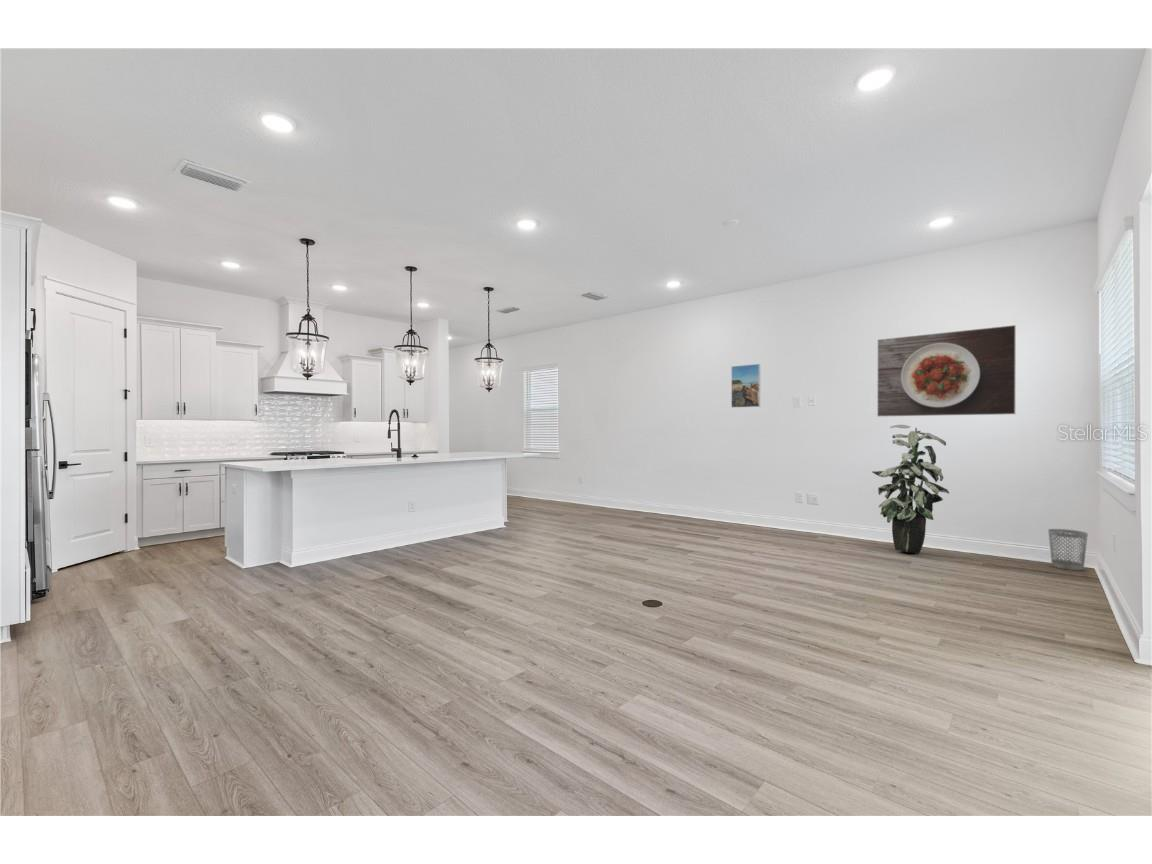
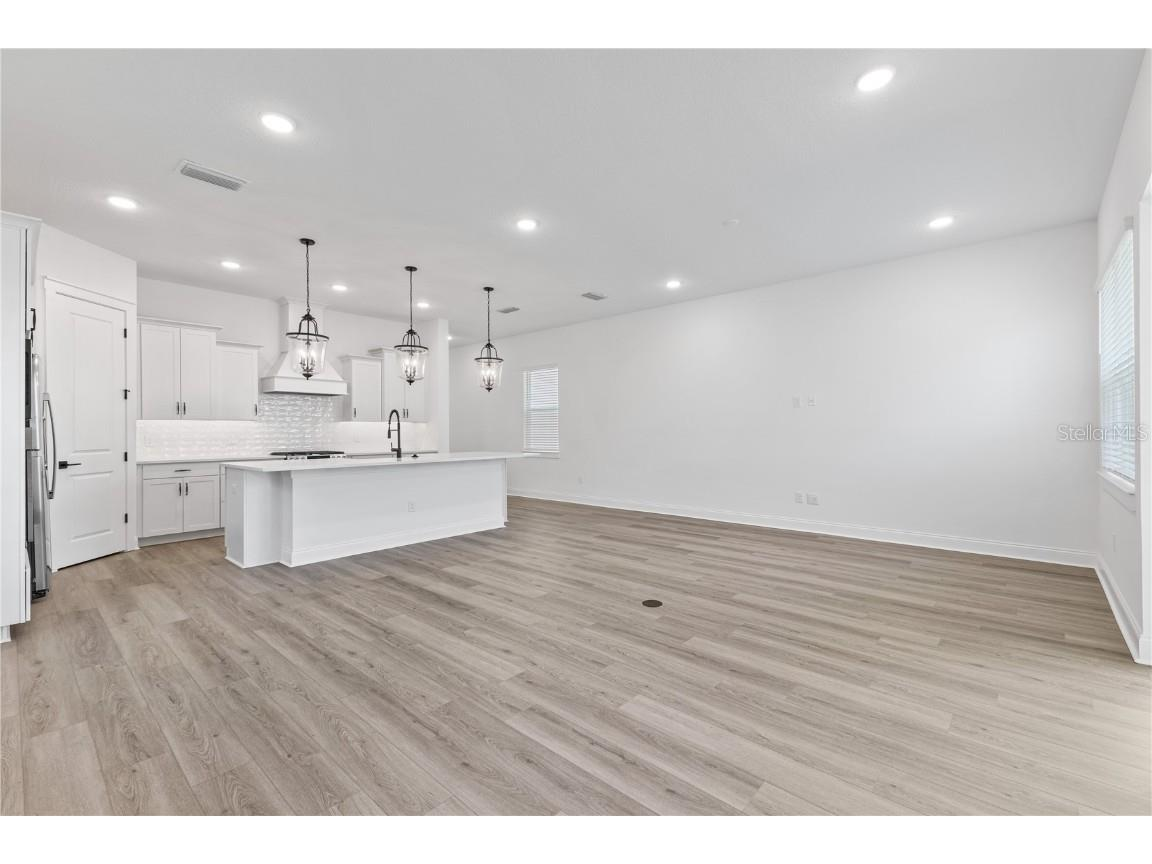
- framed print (745, 386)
- indoor plant (907, 488)
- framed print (941, 374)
- wastebasket (1068, 549)
